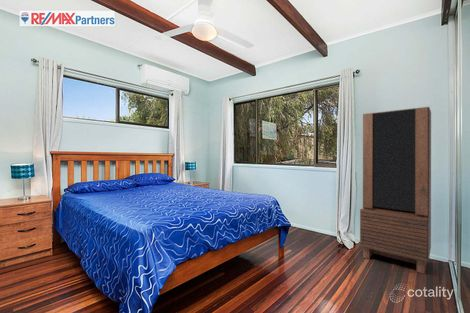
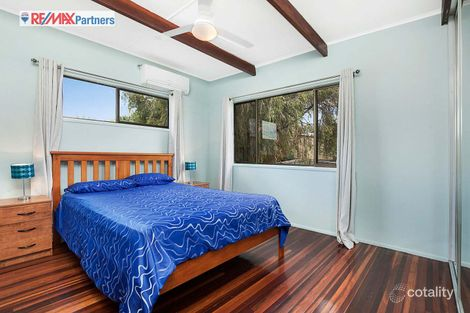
- bookcase (395, 185)
